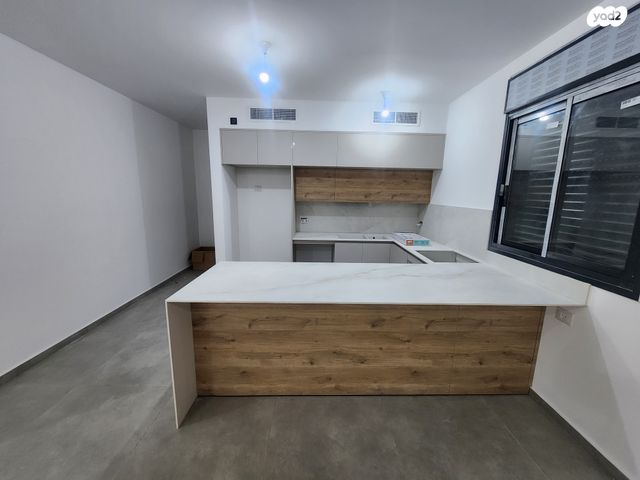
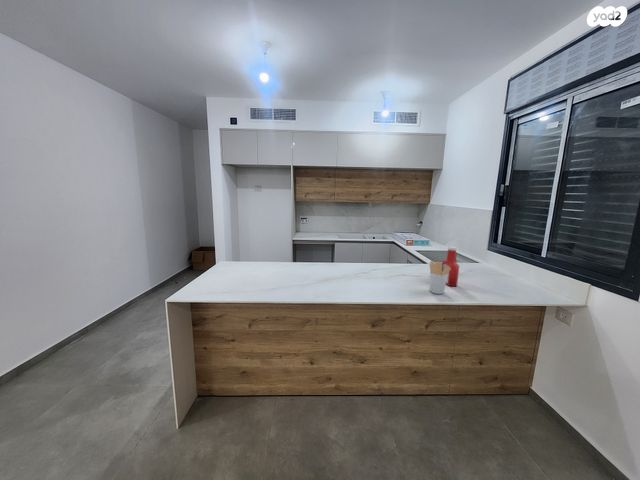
+ soap bottle (450, 265)
+ utensil holder (437, 276)
